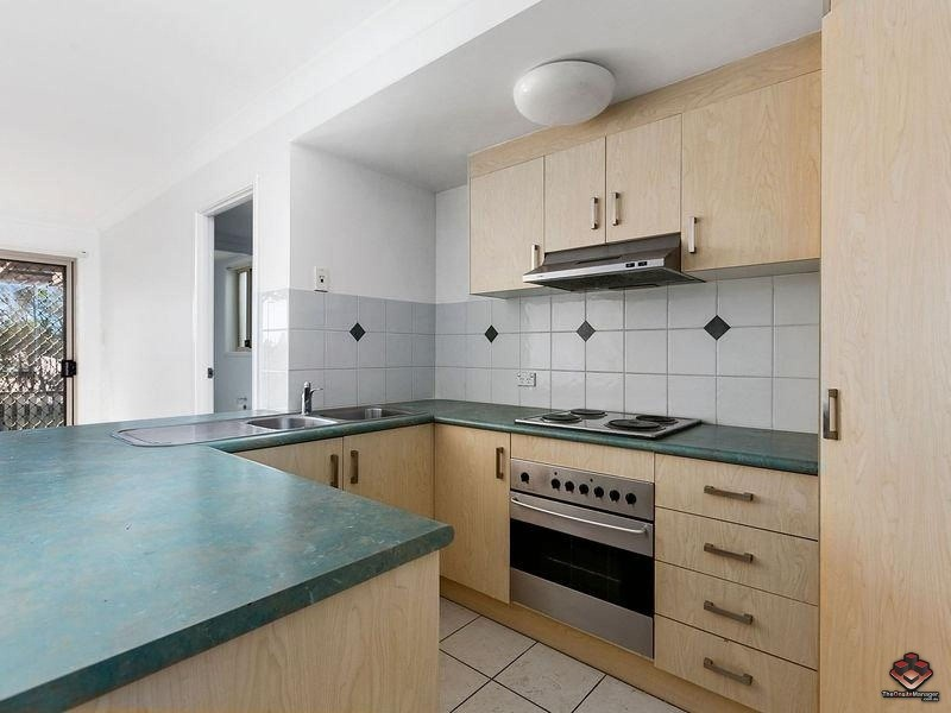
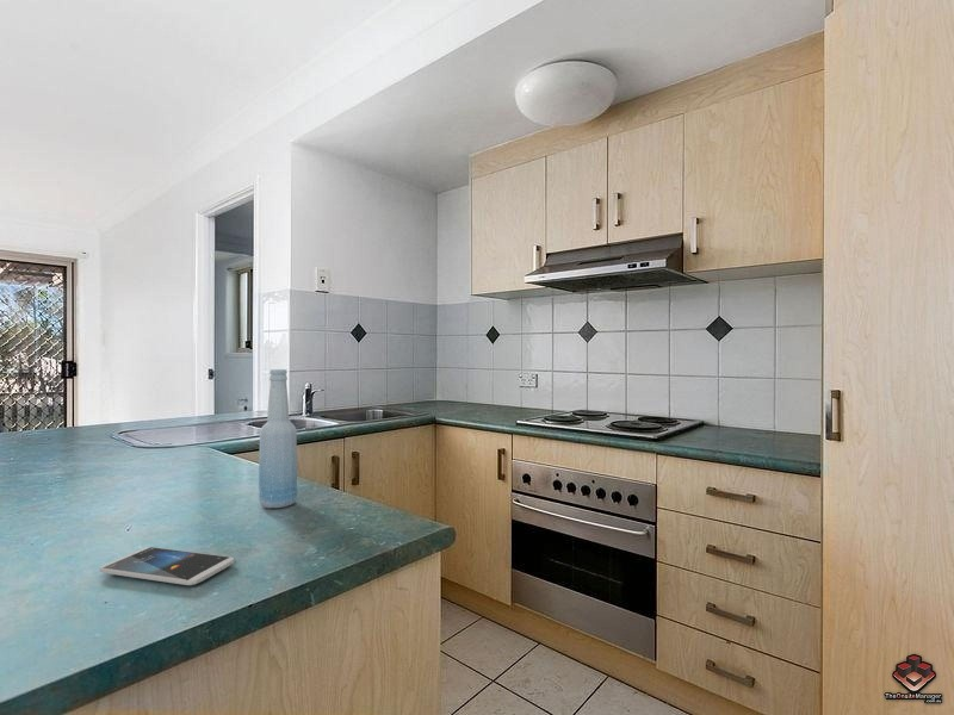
+ bottle (278, 436)
+ smartphone (168, 565)
